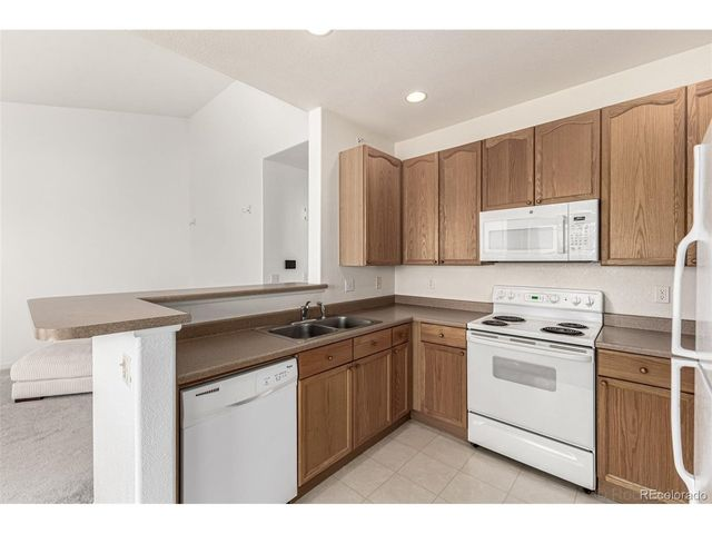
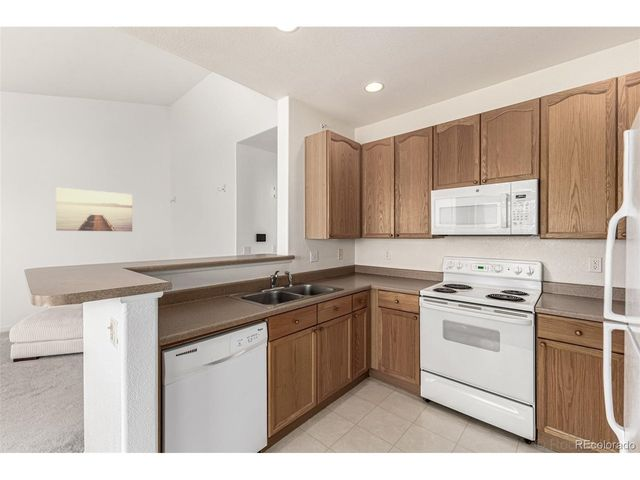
+ wall art (96, 211)
